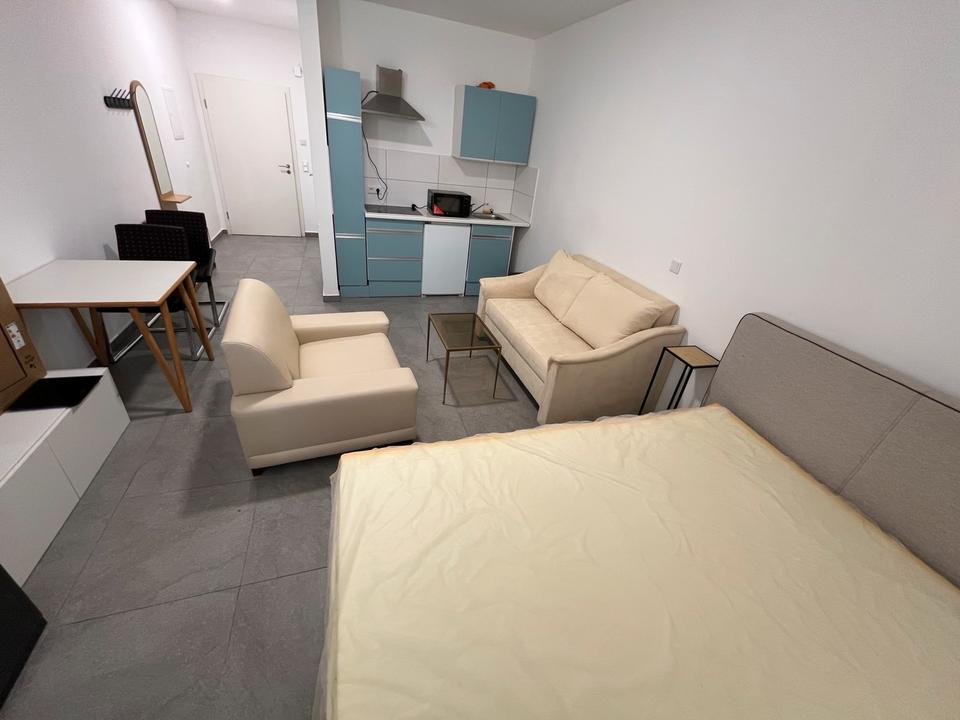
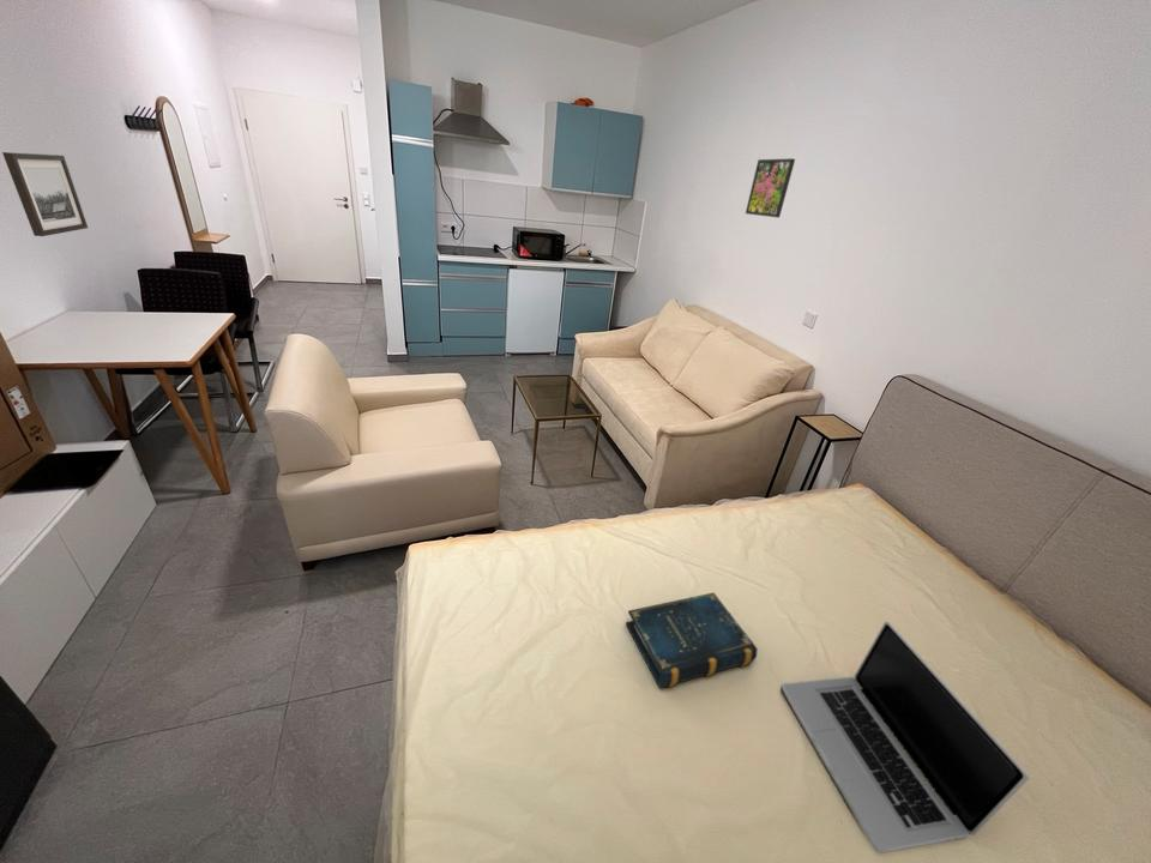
+ laptop (882, 724)
+ wall art (49, 193)
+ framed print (769, 187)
+ book (689, 636)
